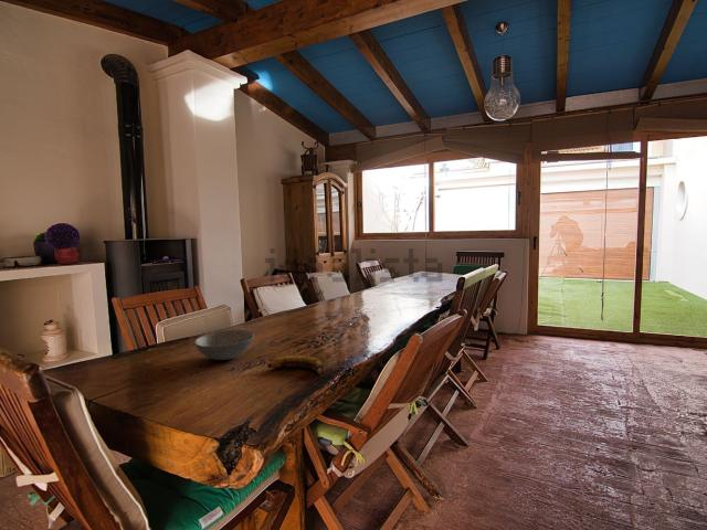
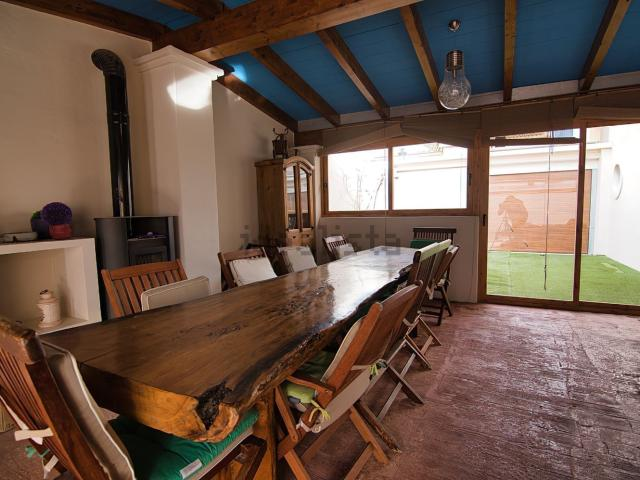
- soup bowl (225, 347)
- banana (298, 364)
